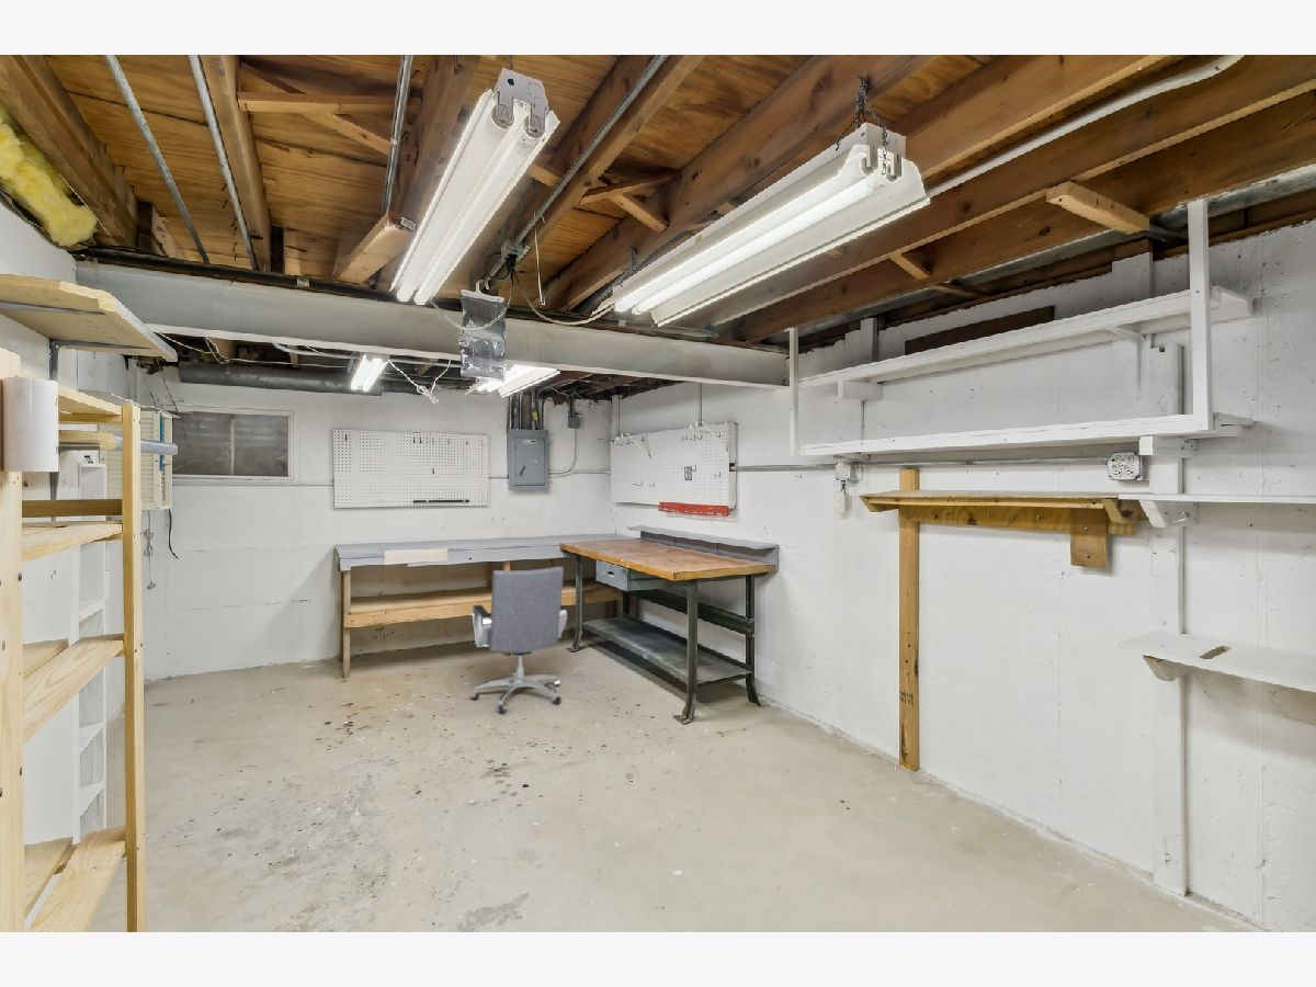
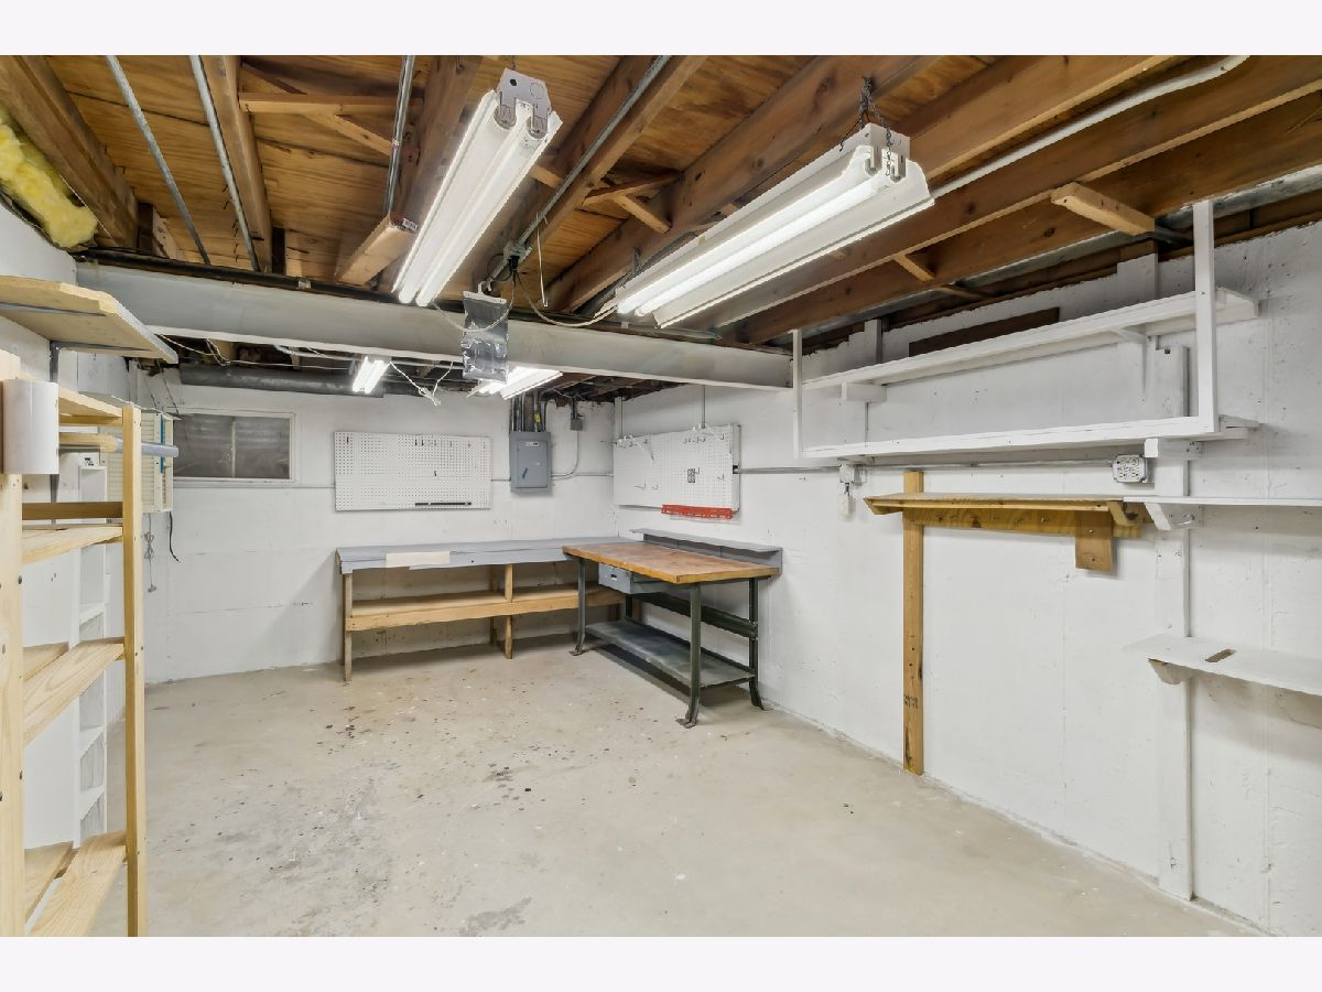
- office chair (519, 629)
